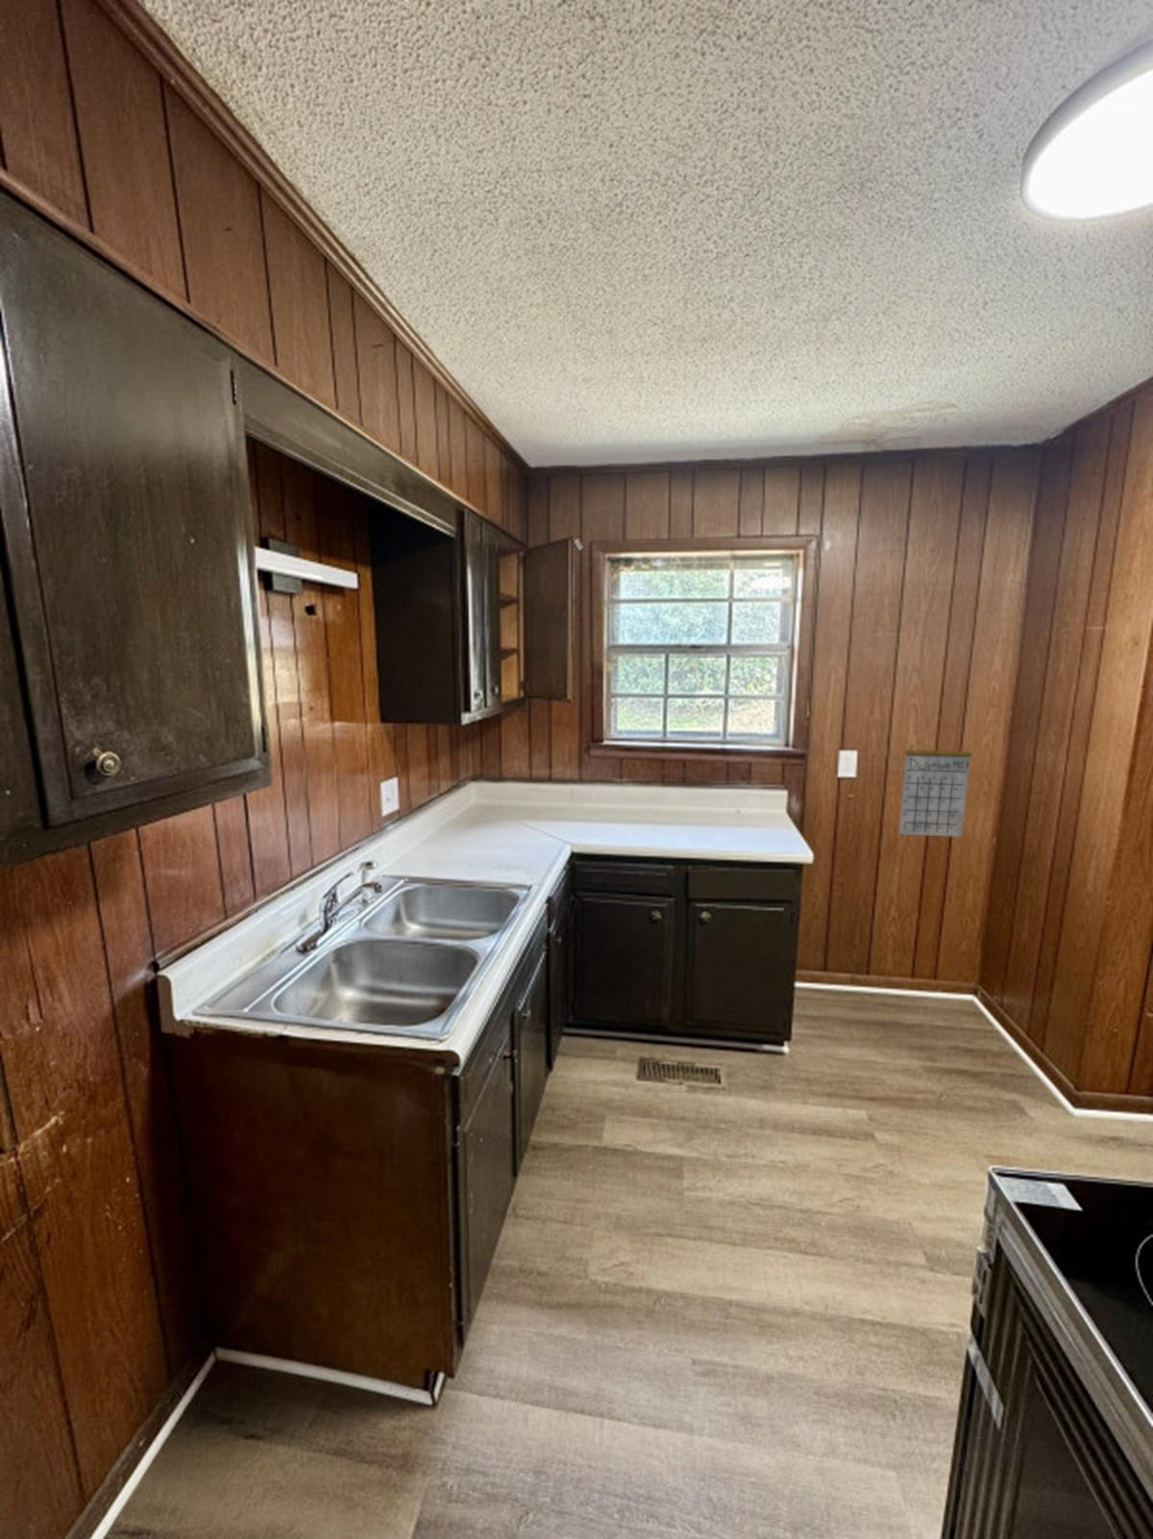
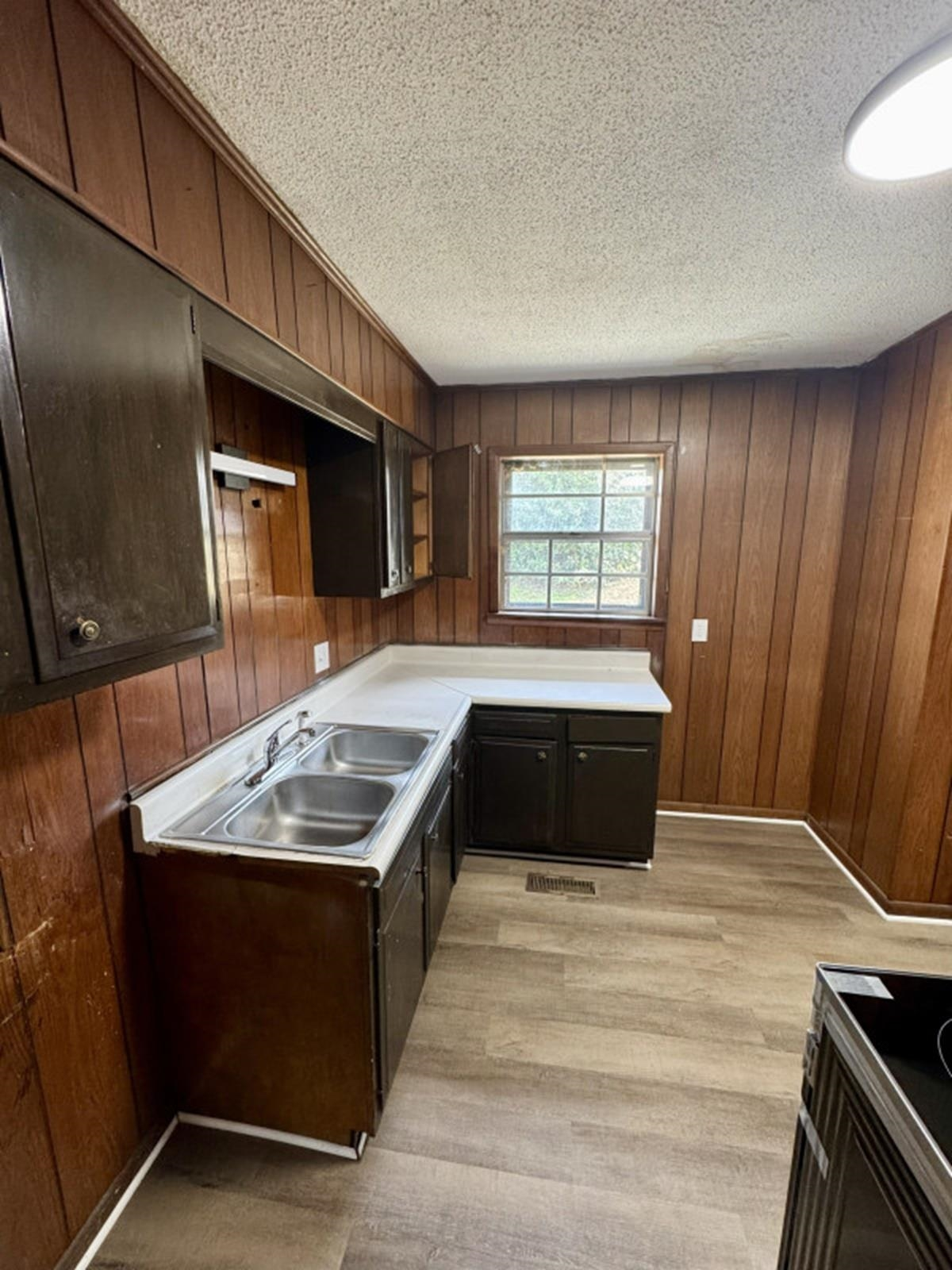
- calendar (935, 783)
